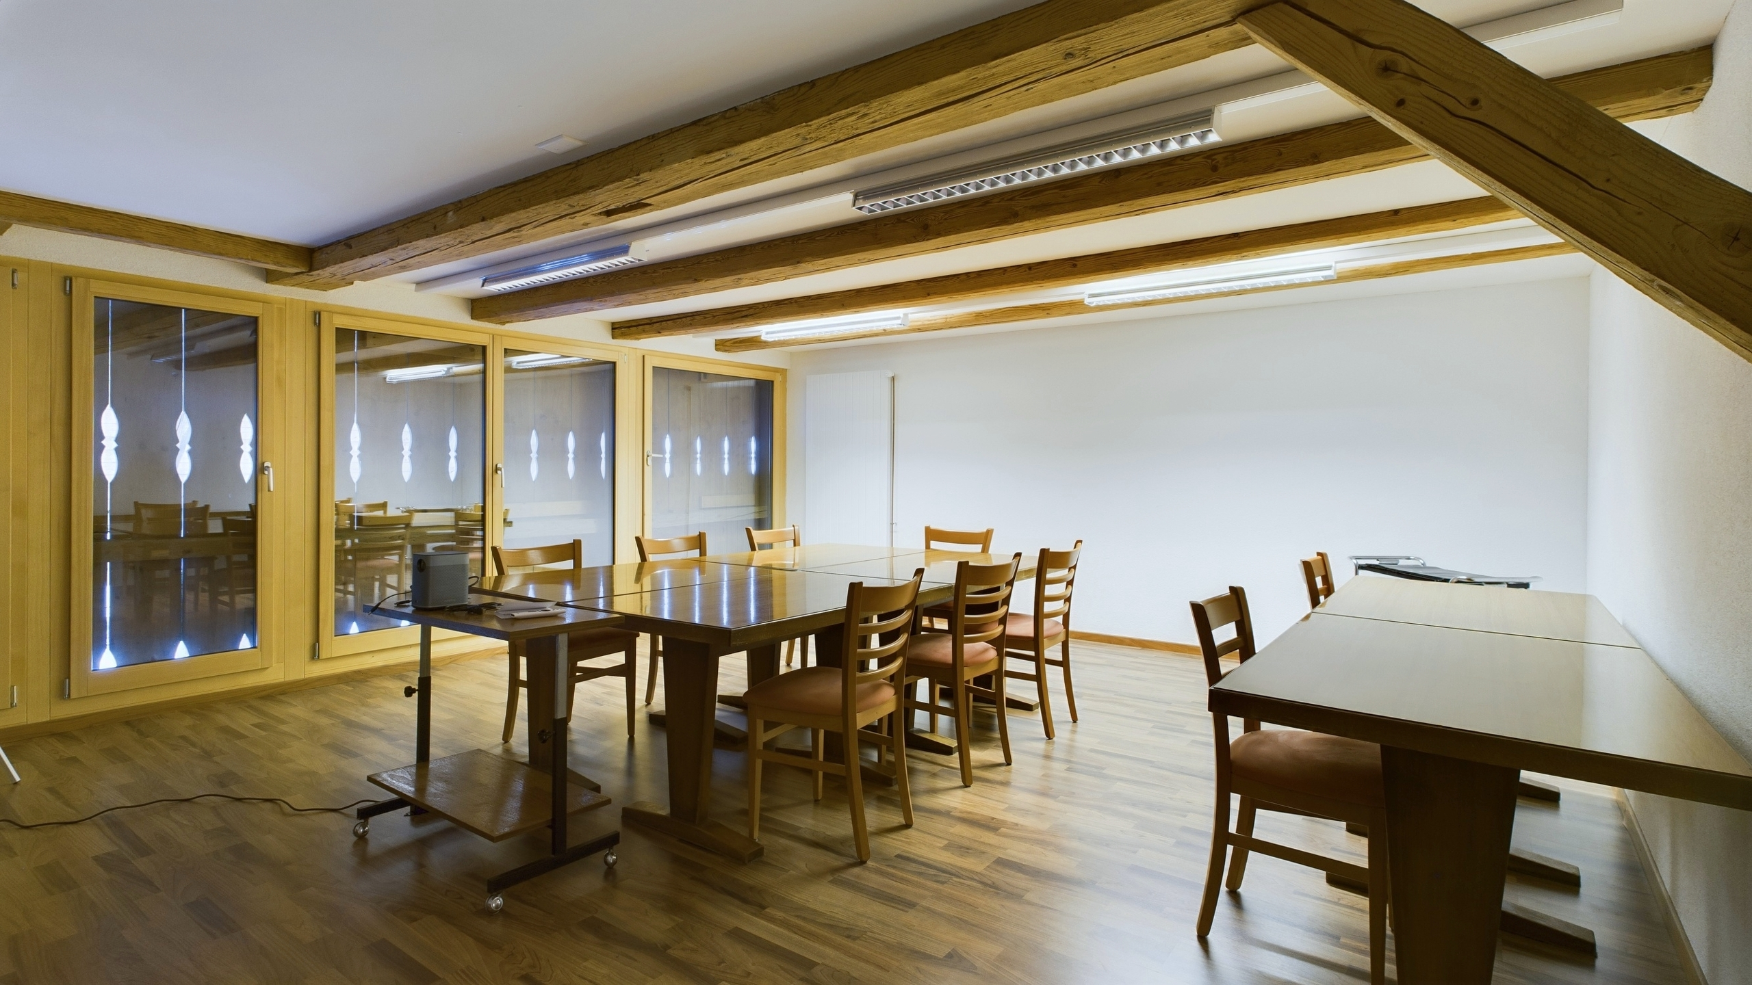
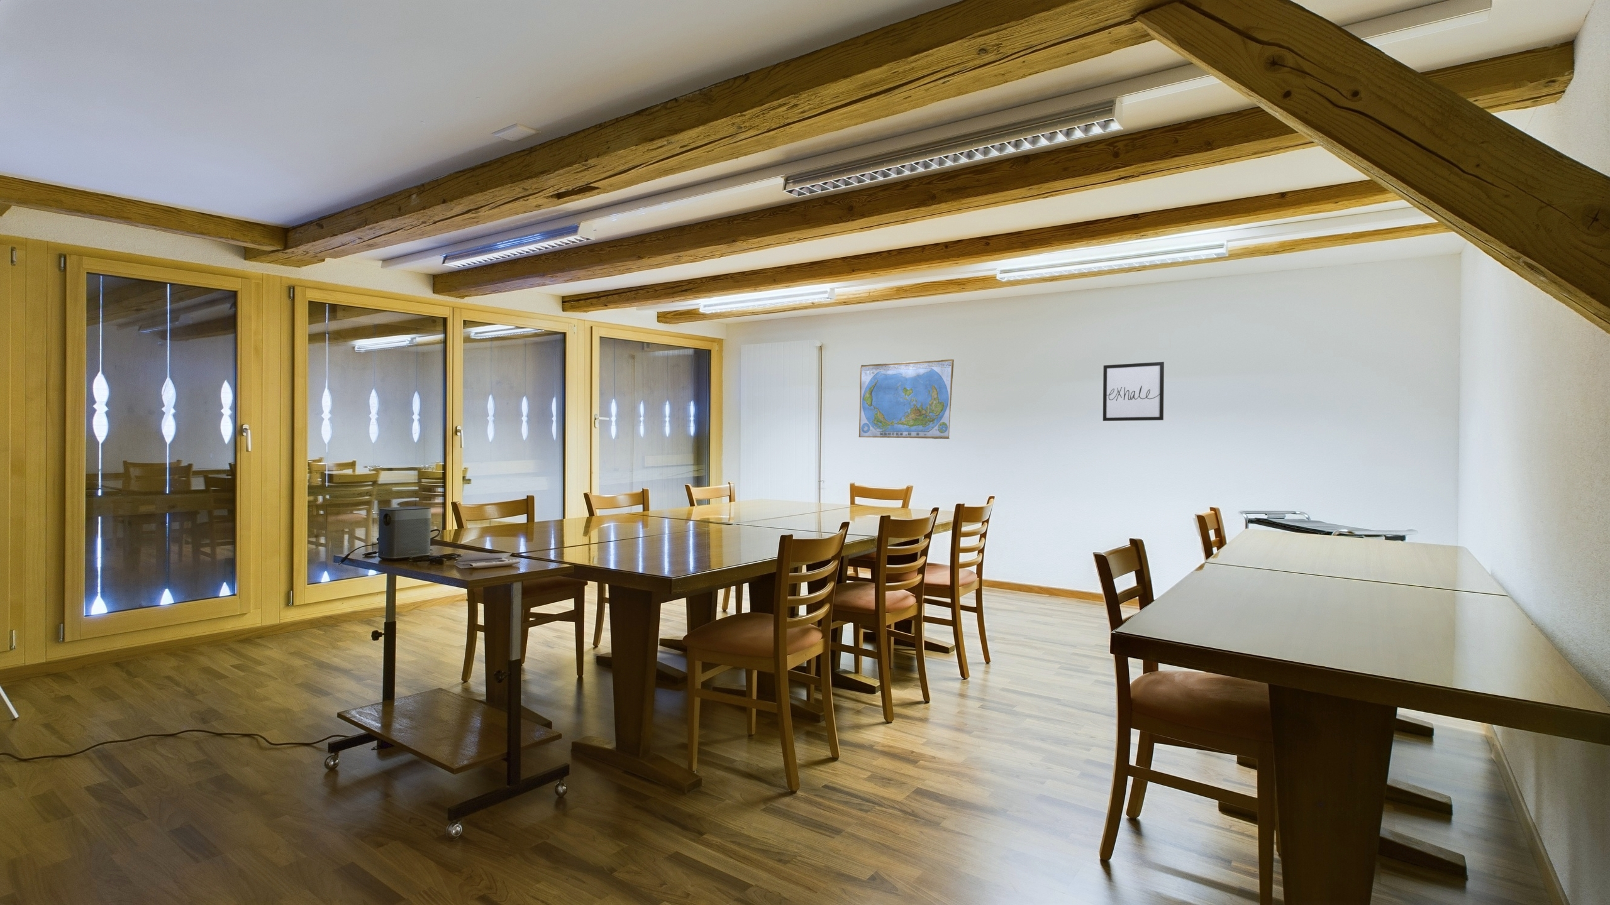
+ world map (903, 400)
+ wall art (1132, 391)
